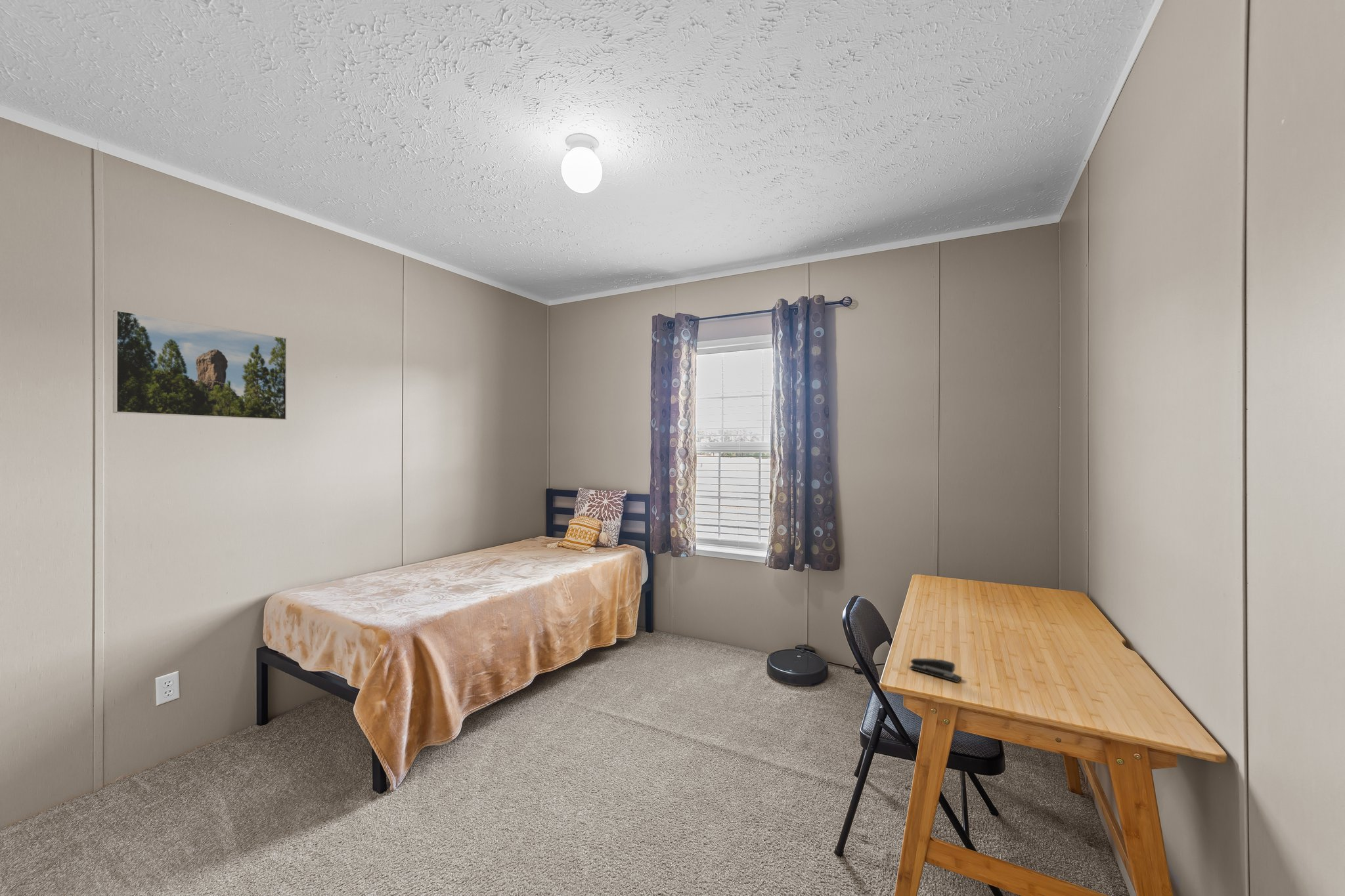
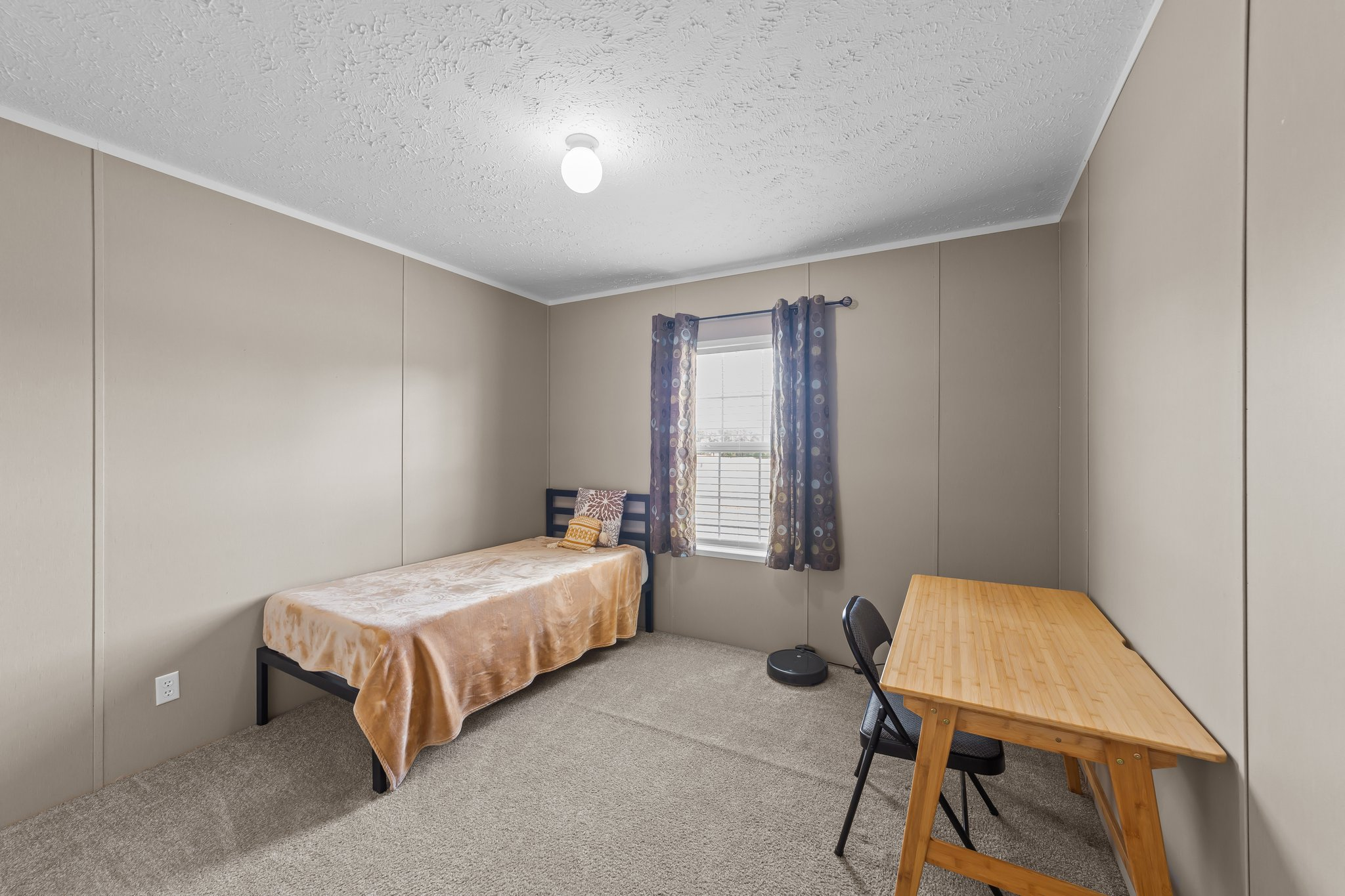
- stapler (935, 666)
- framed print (209, 371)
